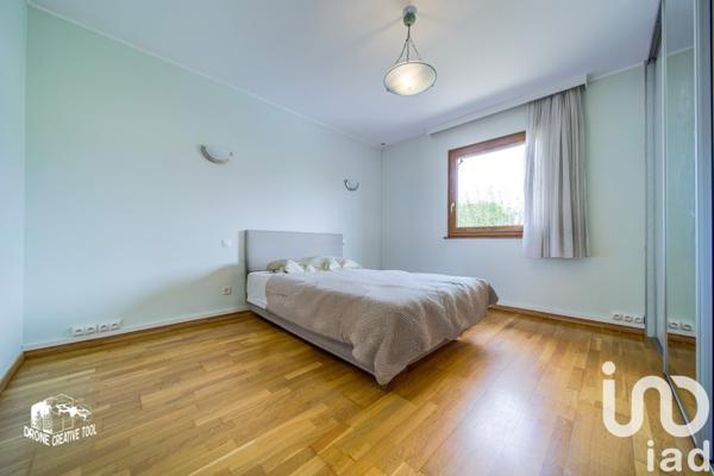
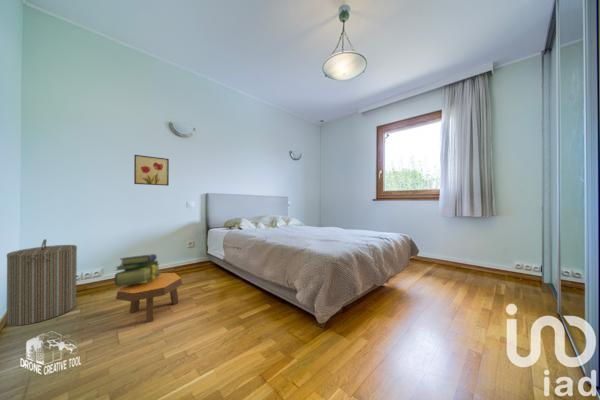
+ wall art (152, 170)
+ laundry hamper (44, 276)
+ footstool (150, 297)
+ stack of books (139, 269)
